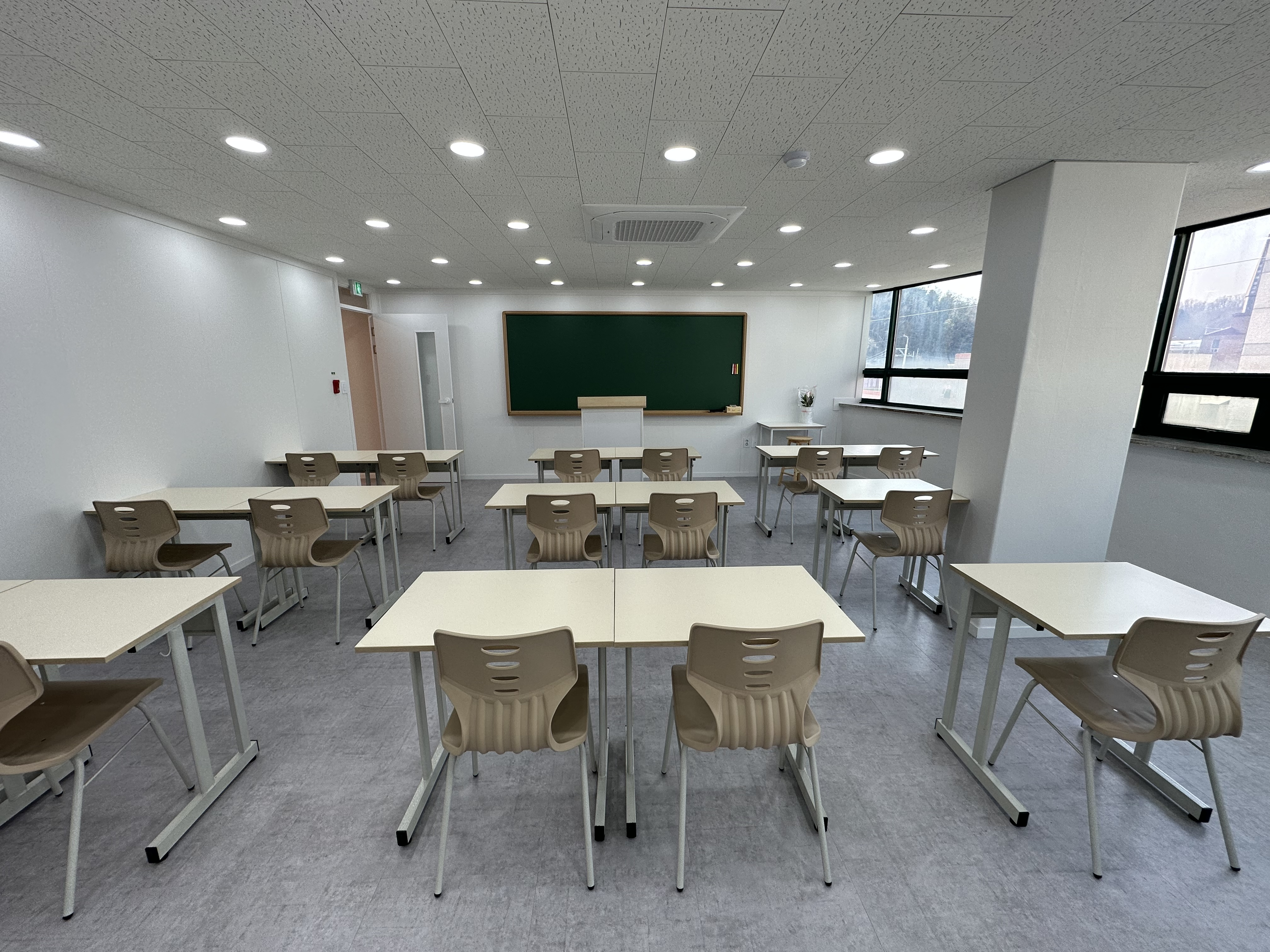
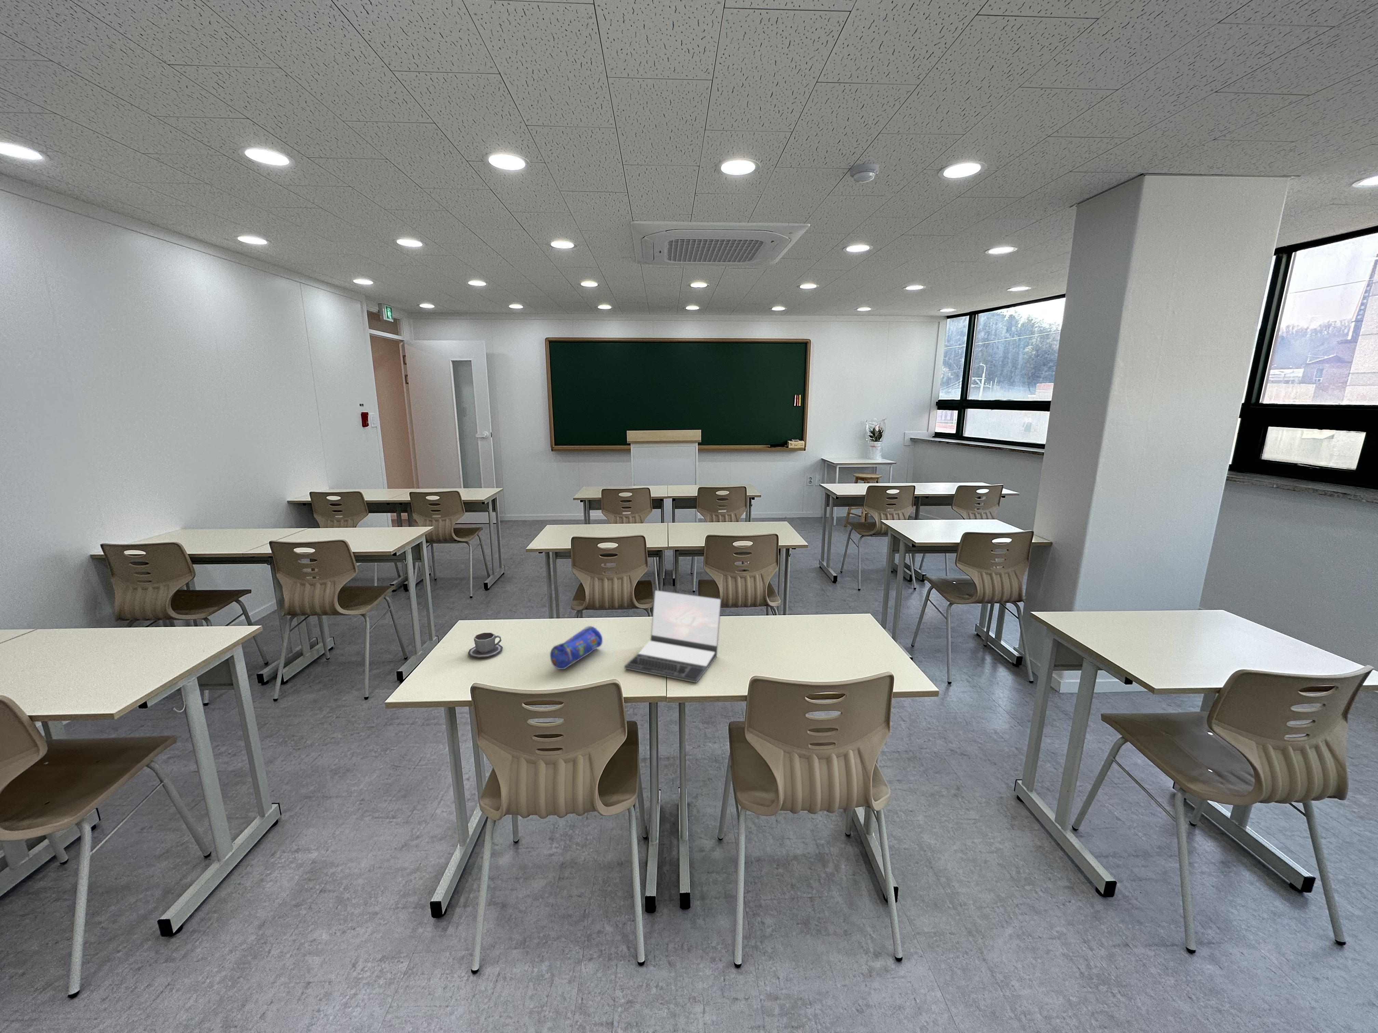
+ laptop (674, 633)
+ cup (485, 643)
+ pencil case (577, 646)
